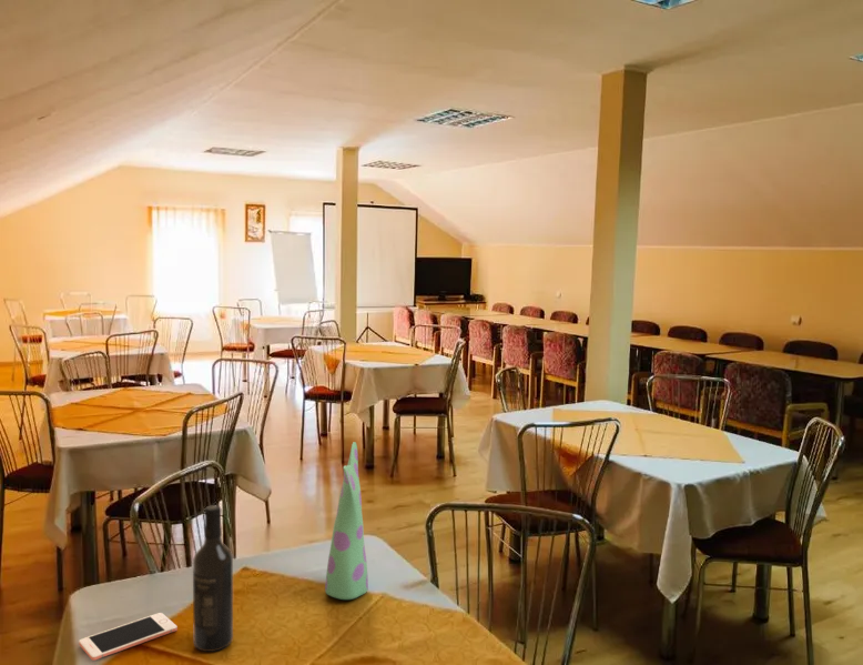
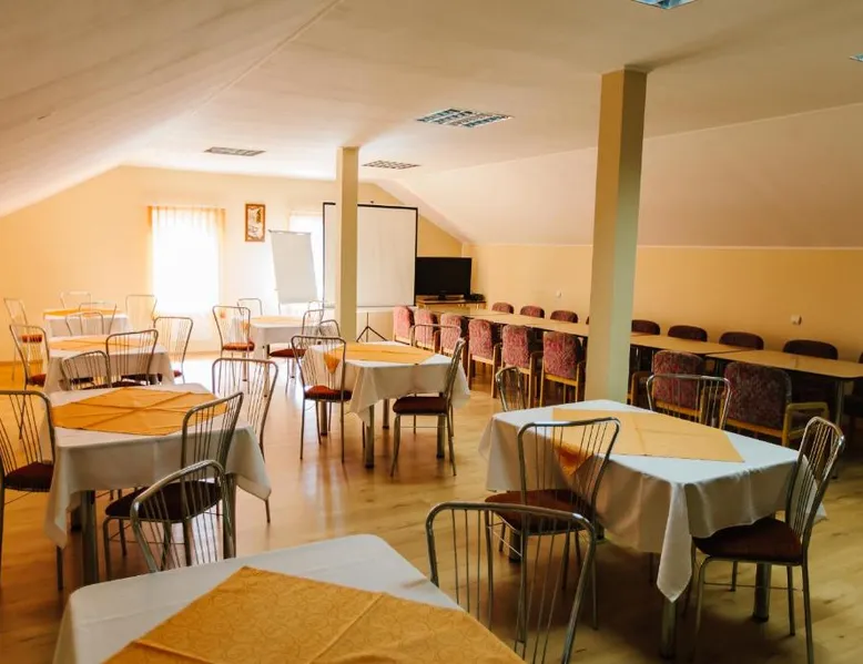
- wine bottle (213, 575)
- vase (347, 523)
- cell phone (129, 635)
